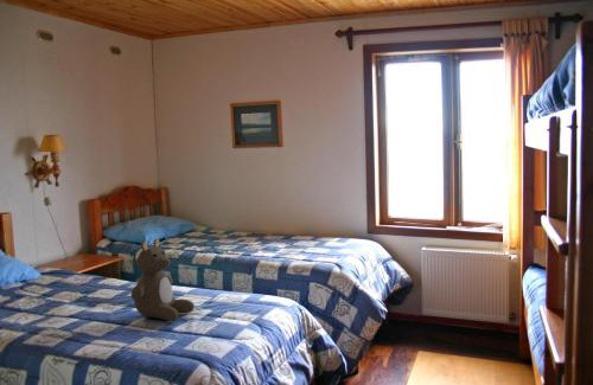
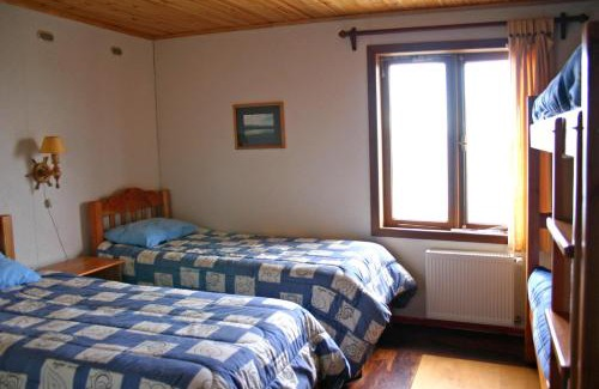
- teddy bear (161, 278)
